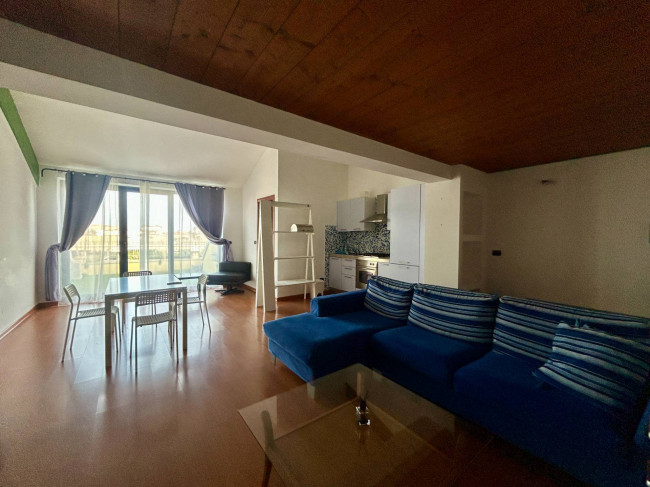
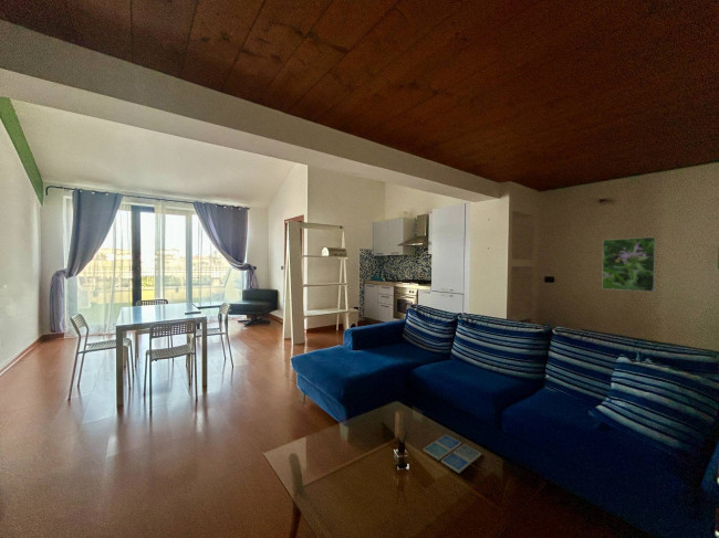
+ drink coaster (451, 451)
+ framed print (627, 264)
